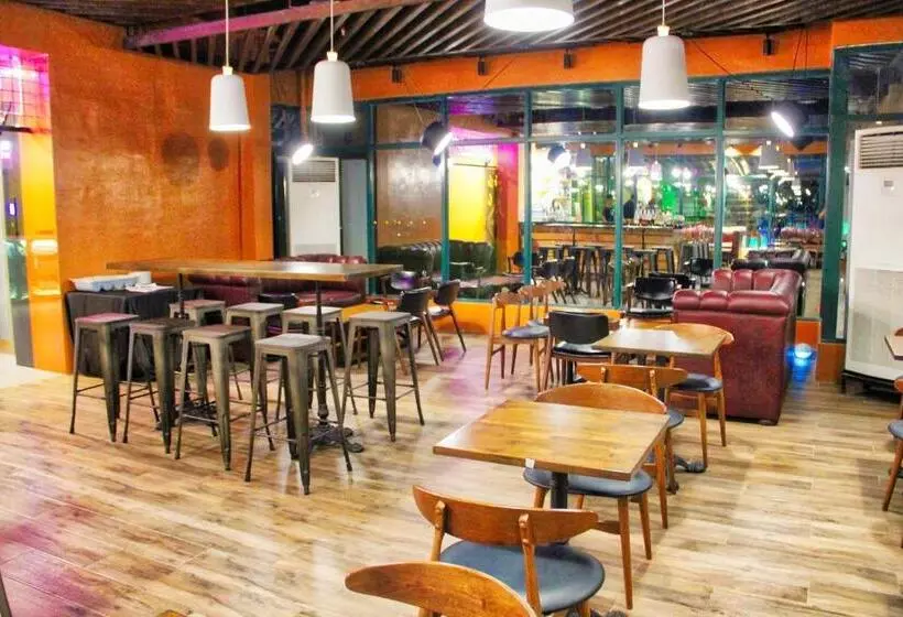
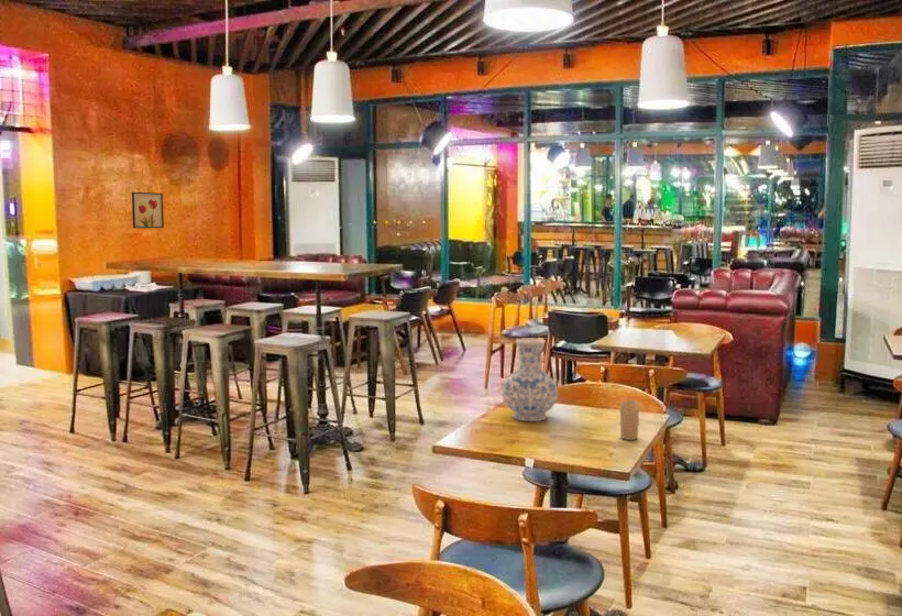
+ wall art (147, 210)
+ candle (628, 419)
+ vase (529, 378)
